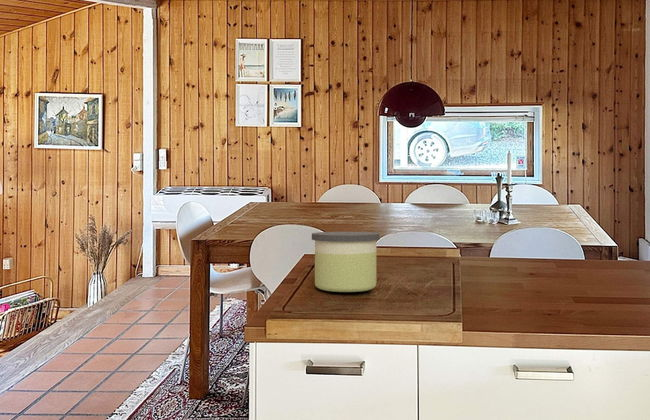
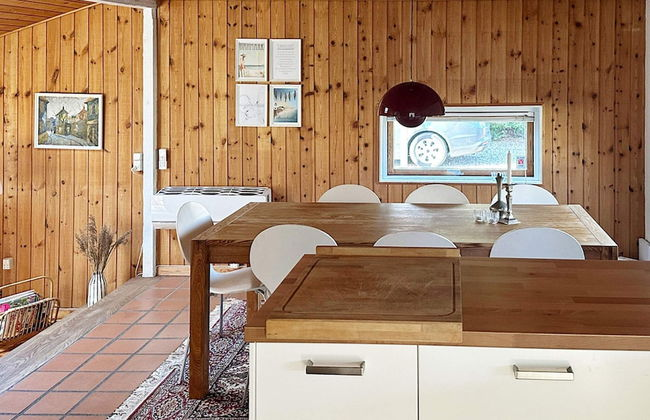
- candle (345, 260)
